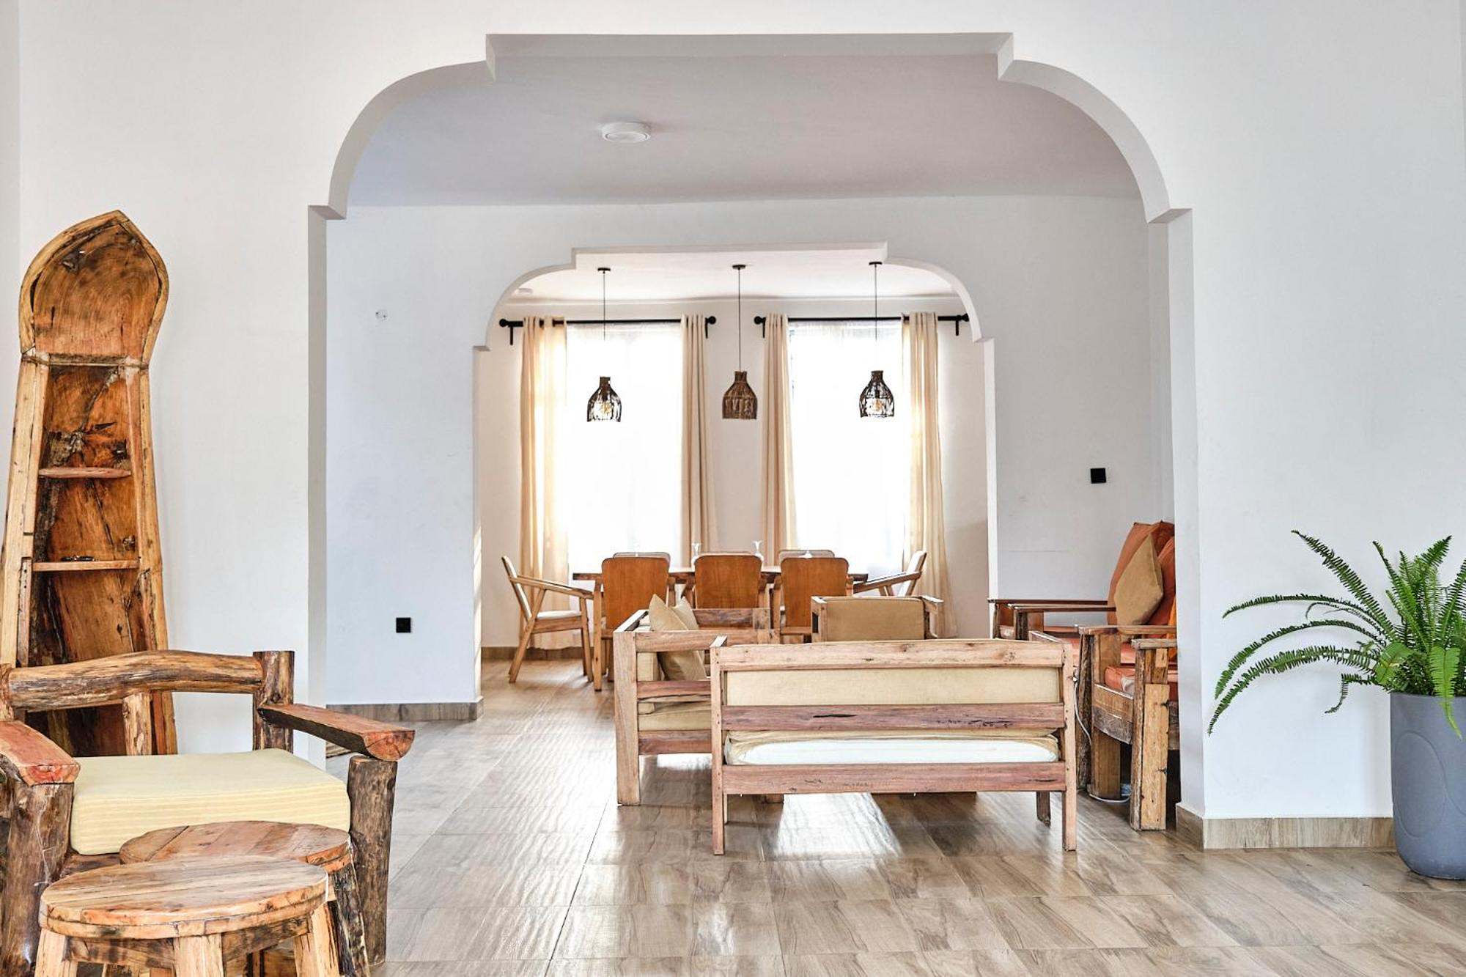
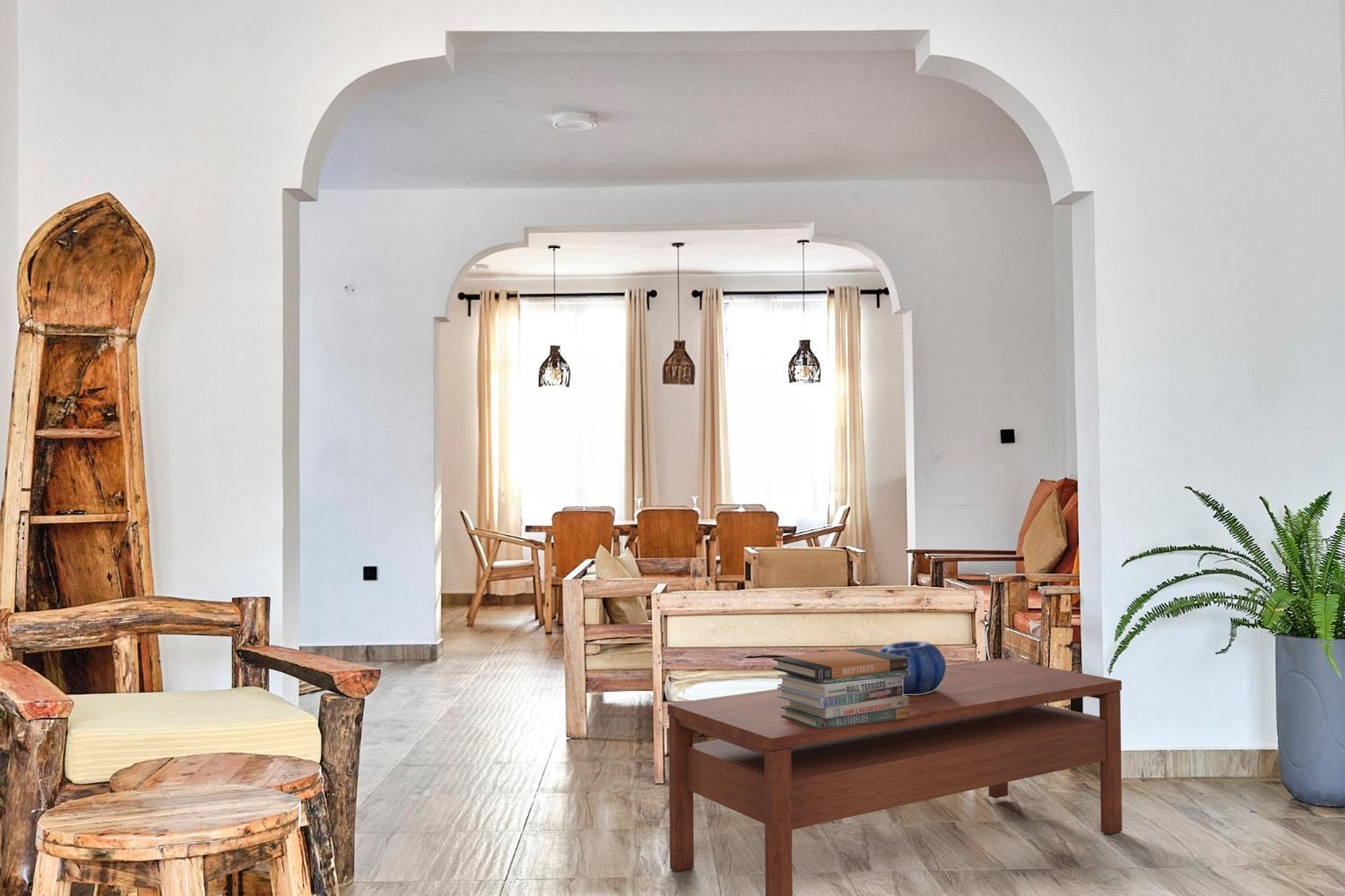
+ coffee table (905, 770)
+ book stack (841, 686)
+ decorative bowl (908, 665)
